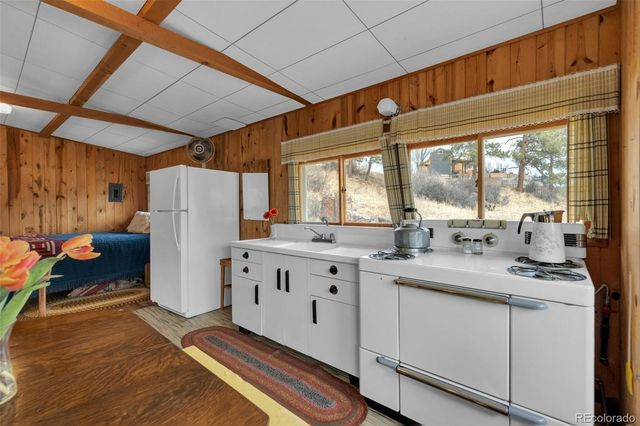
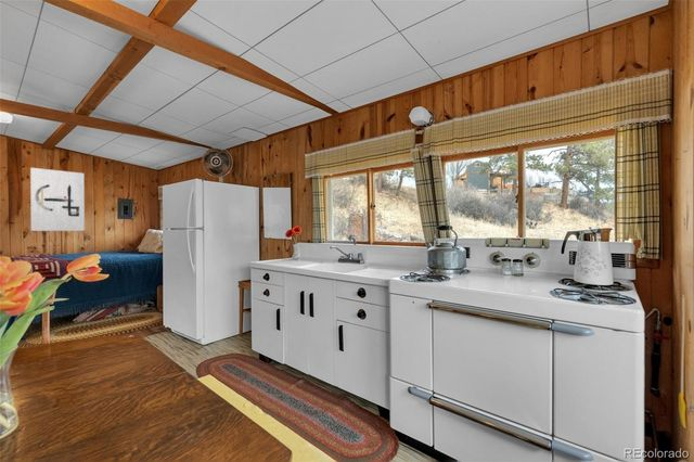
+ wall art (59, 201)
